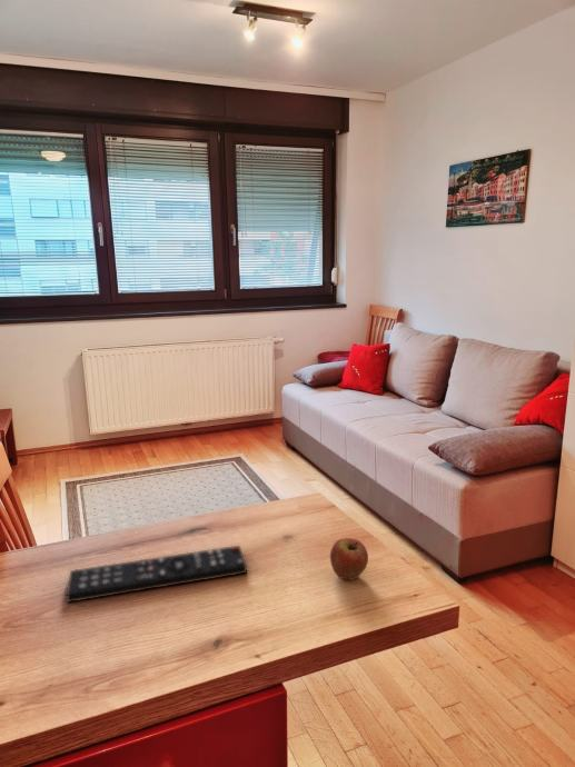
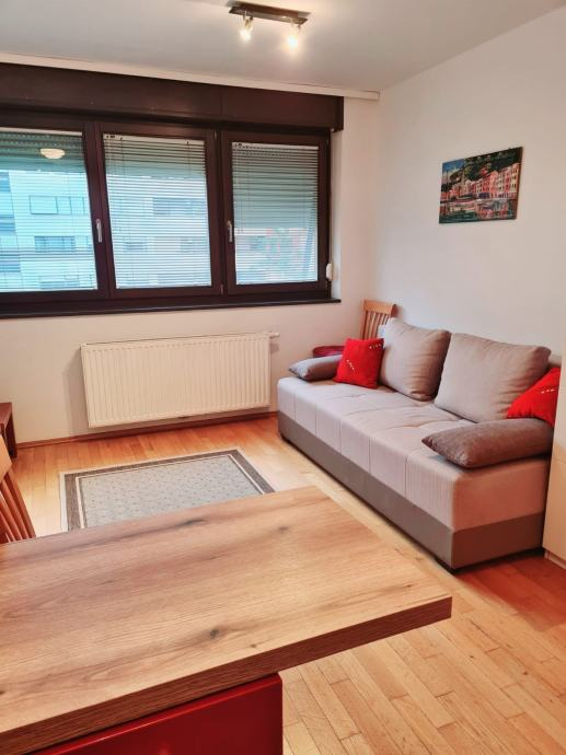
- fruit (348, 557)
- remote control (160, 570)
